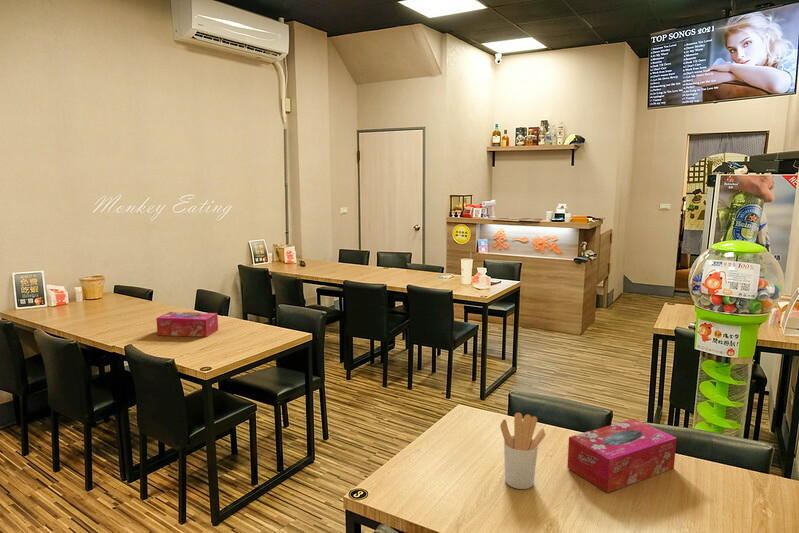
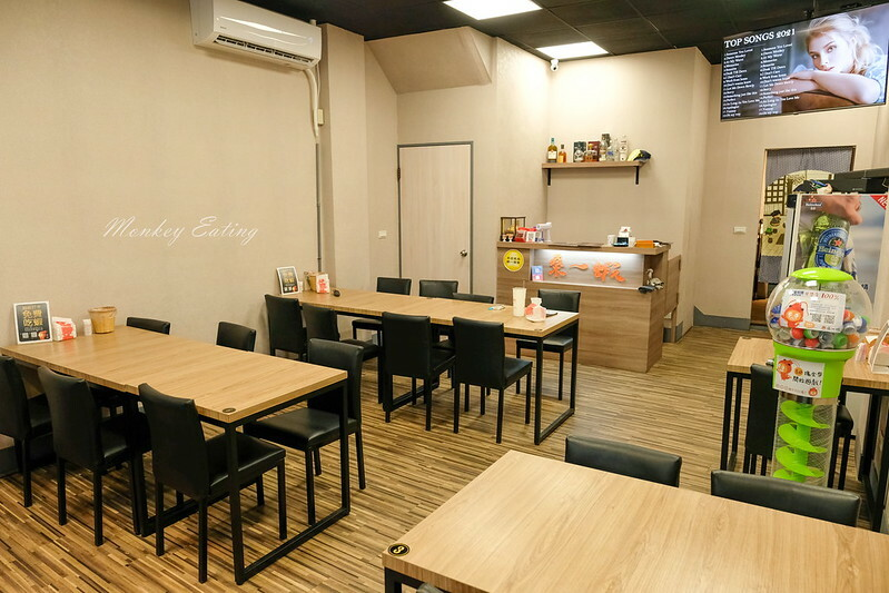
- tissue box (621, 452)
- tissue box (188, 323)
- utensil holder (521, 448)
